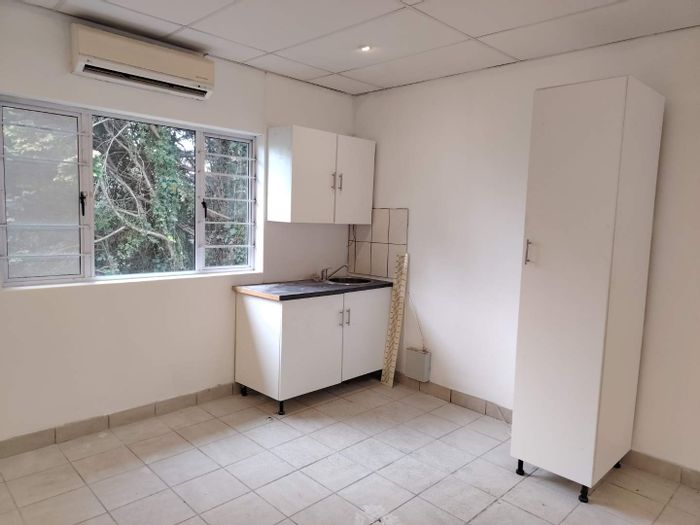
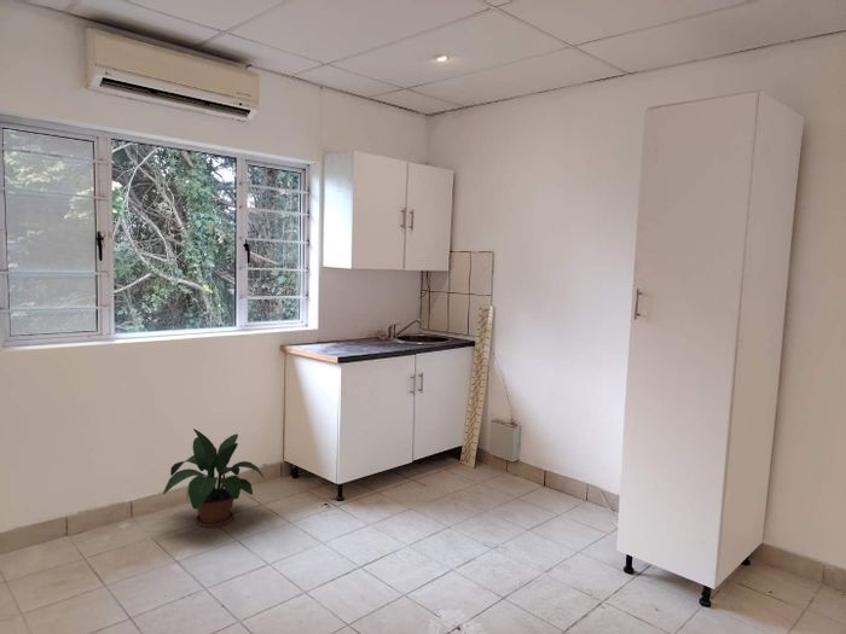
+ potted plant (213, 470)
